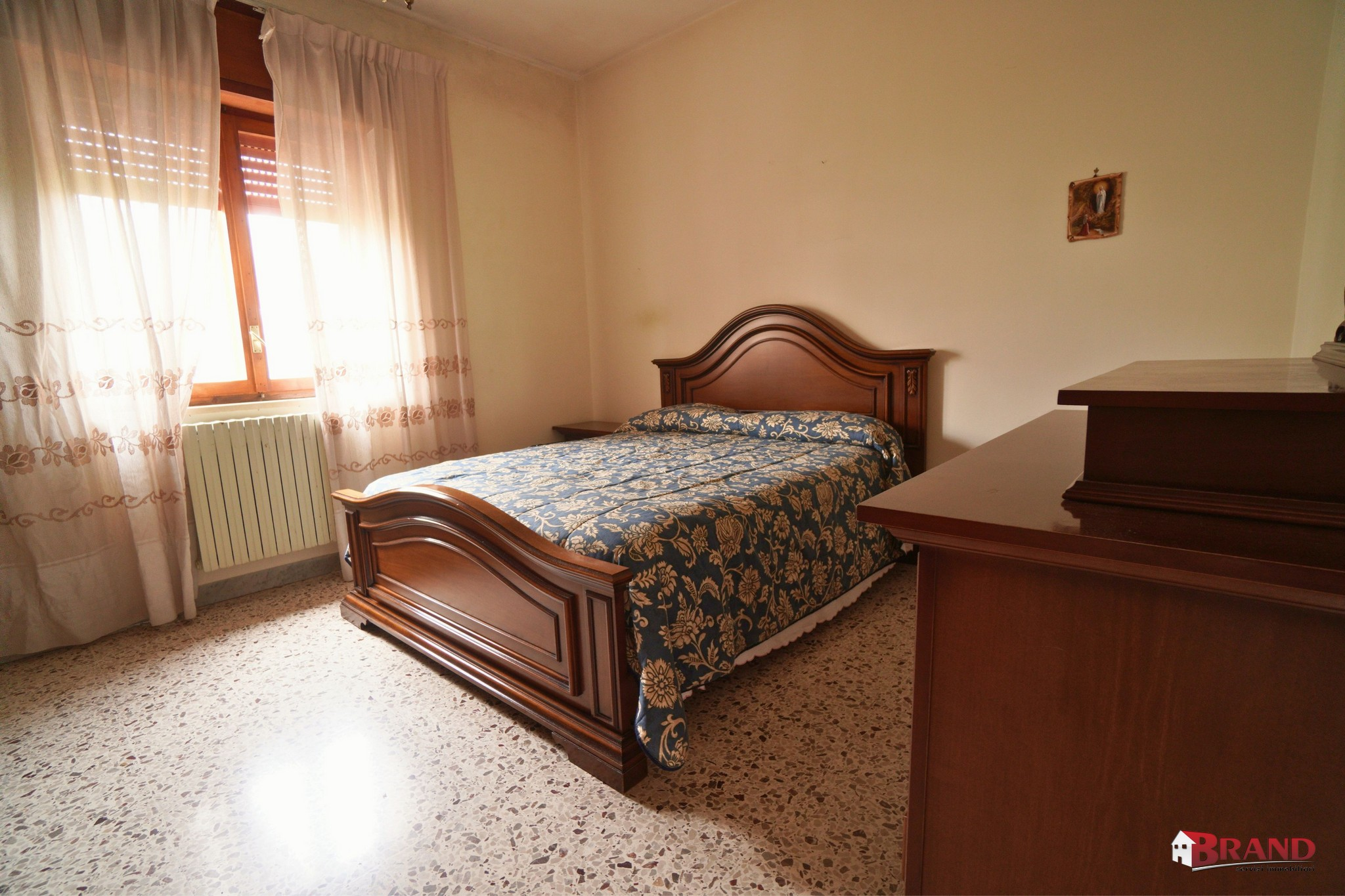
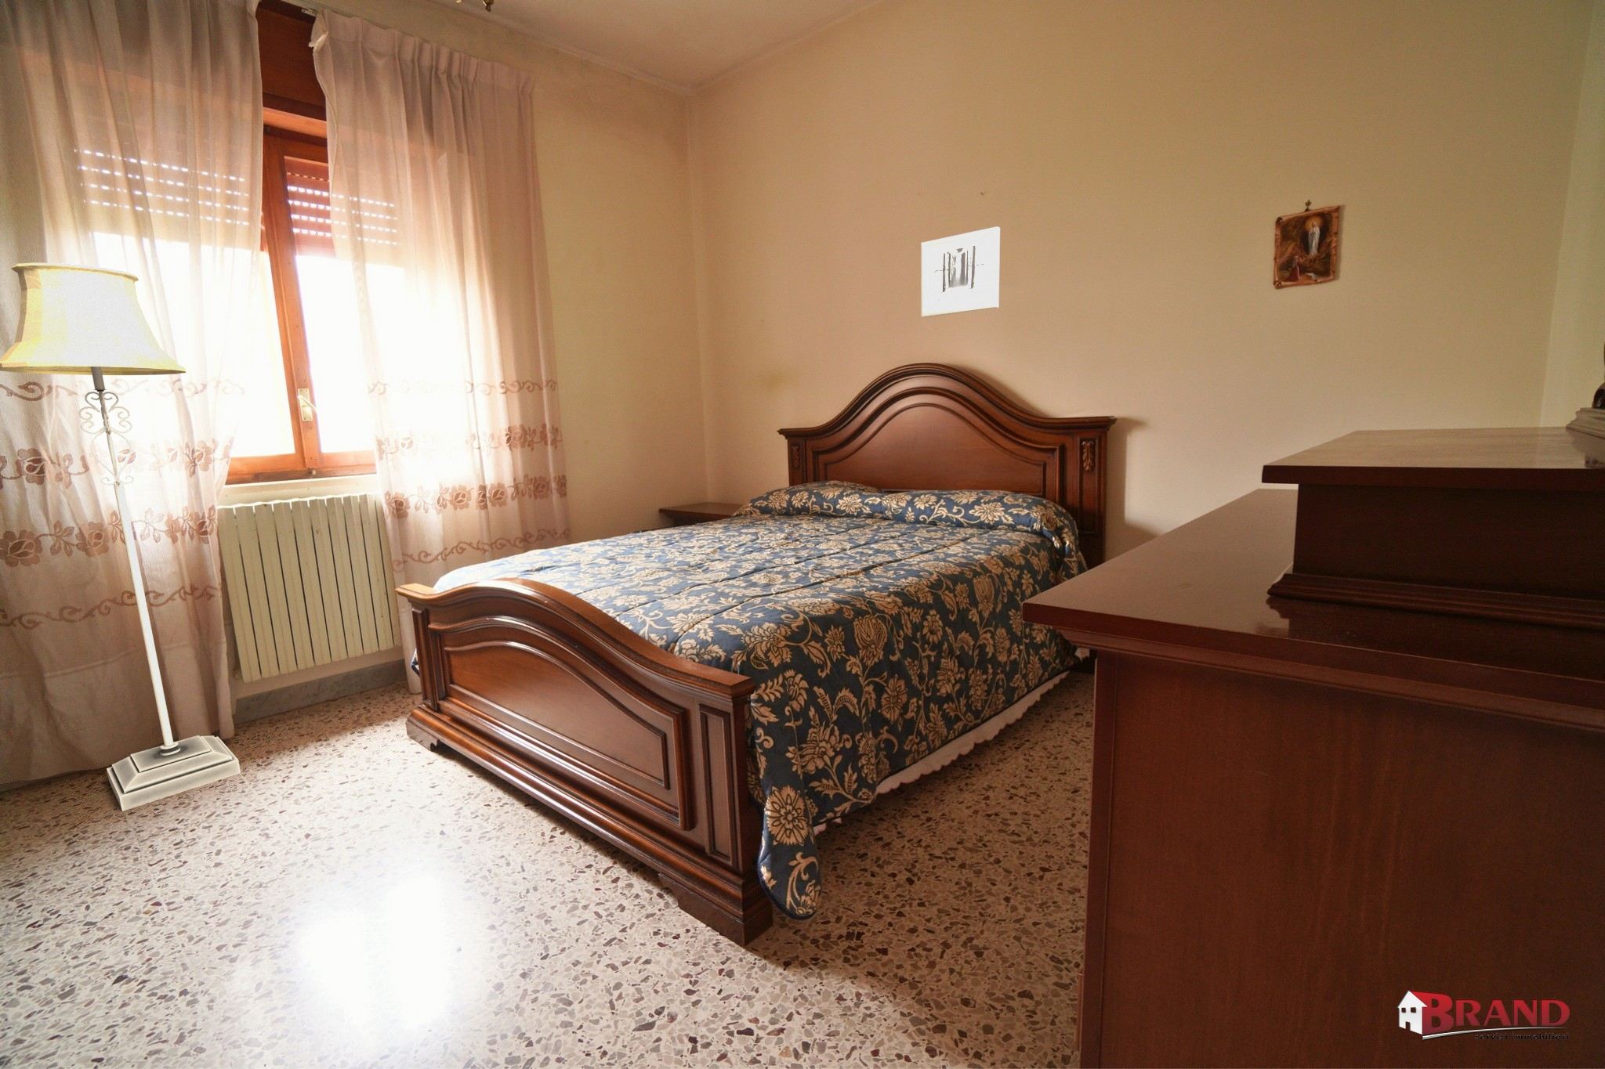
+ wall art (958, 274)
+ floor lamp (129, 540)
